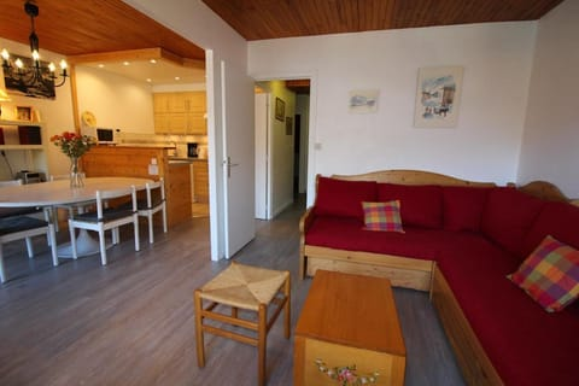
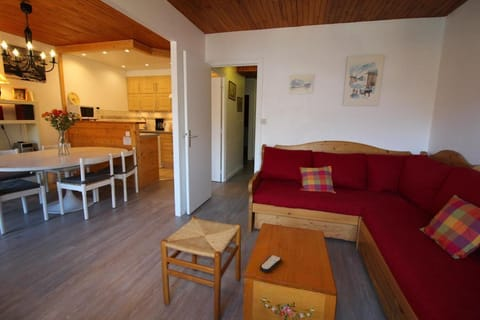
+ remote control (270, 263)
